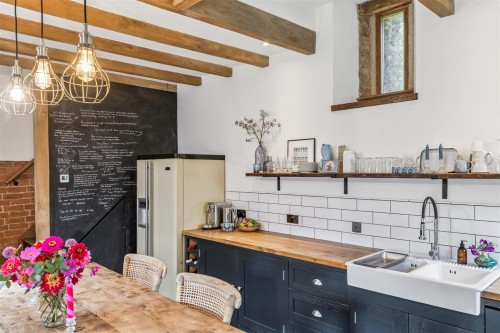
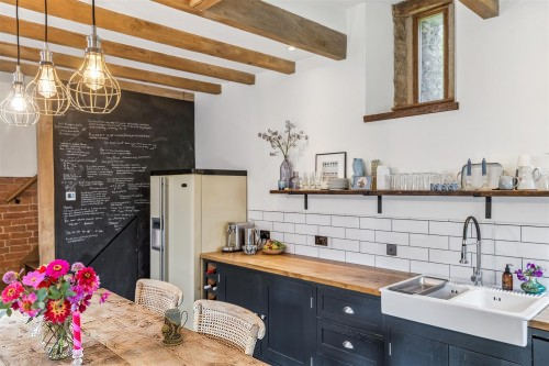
+ mug (175, 325)
